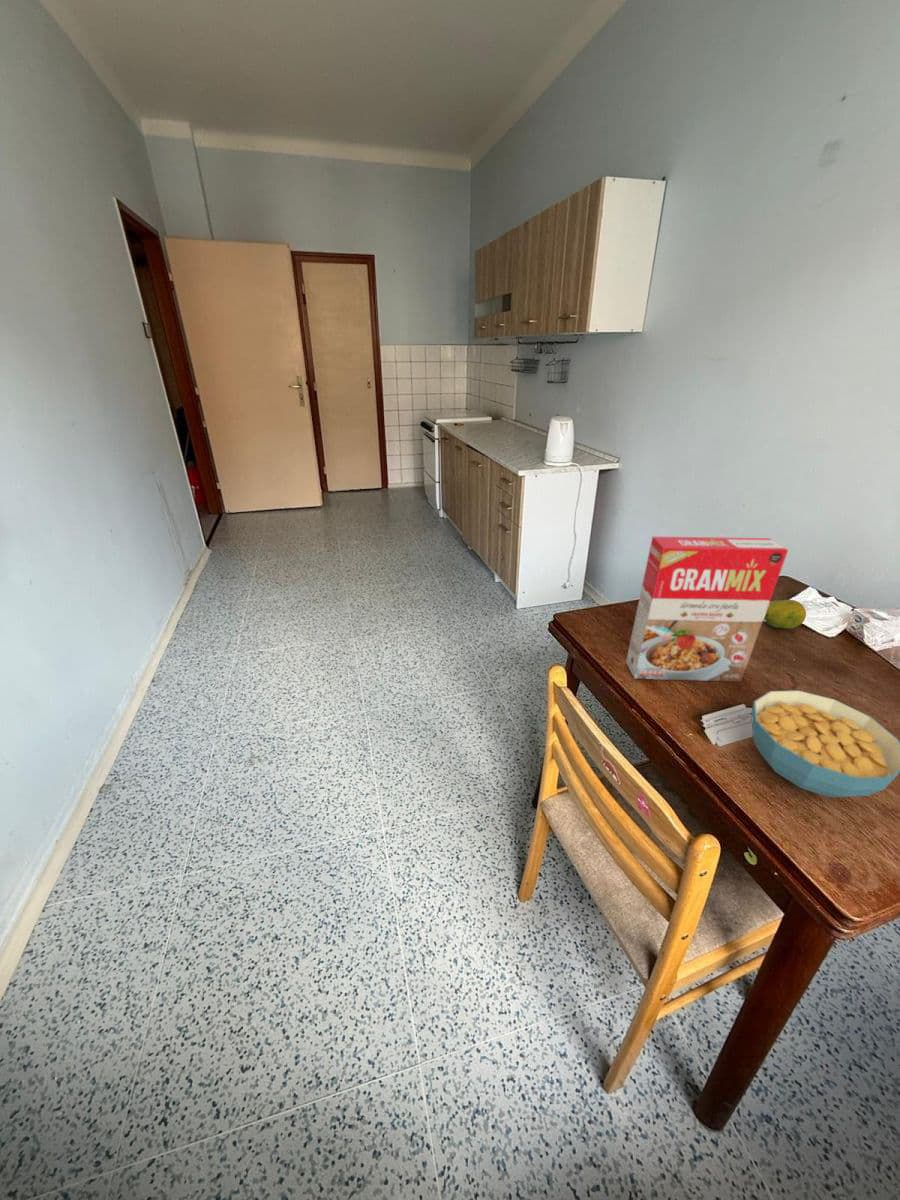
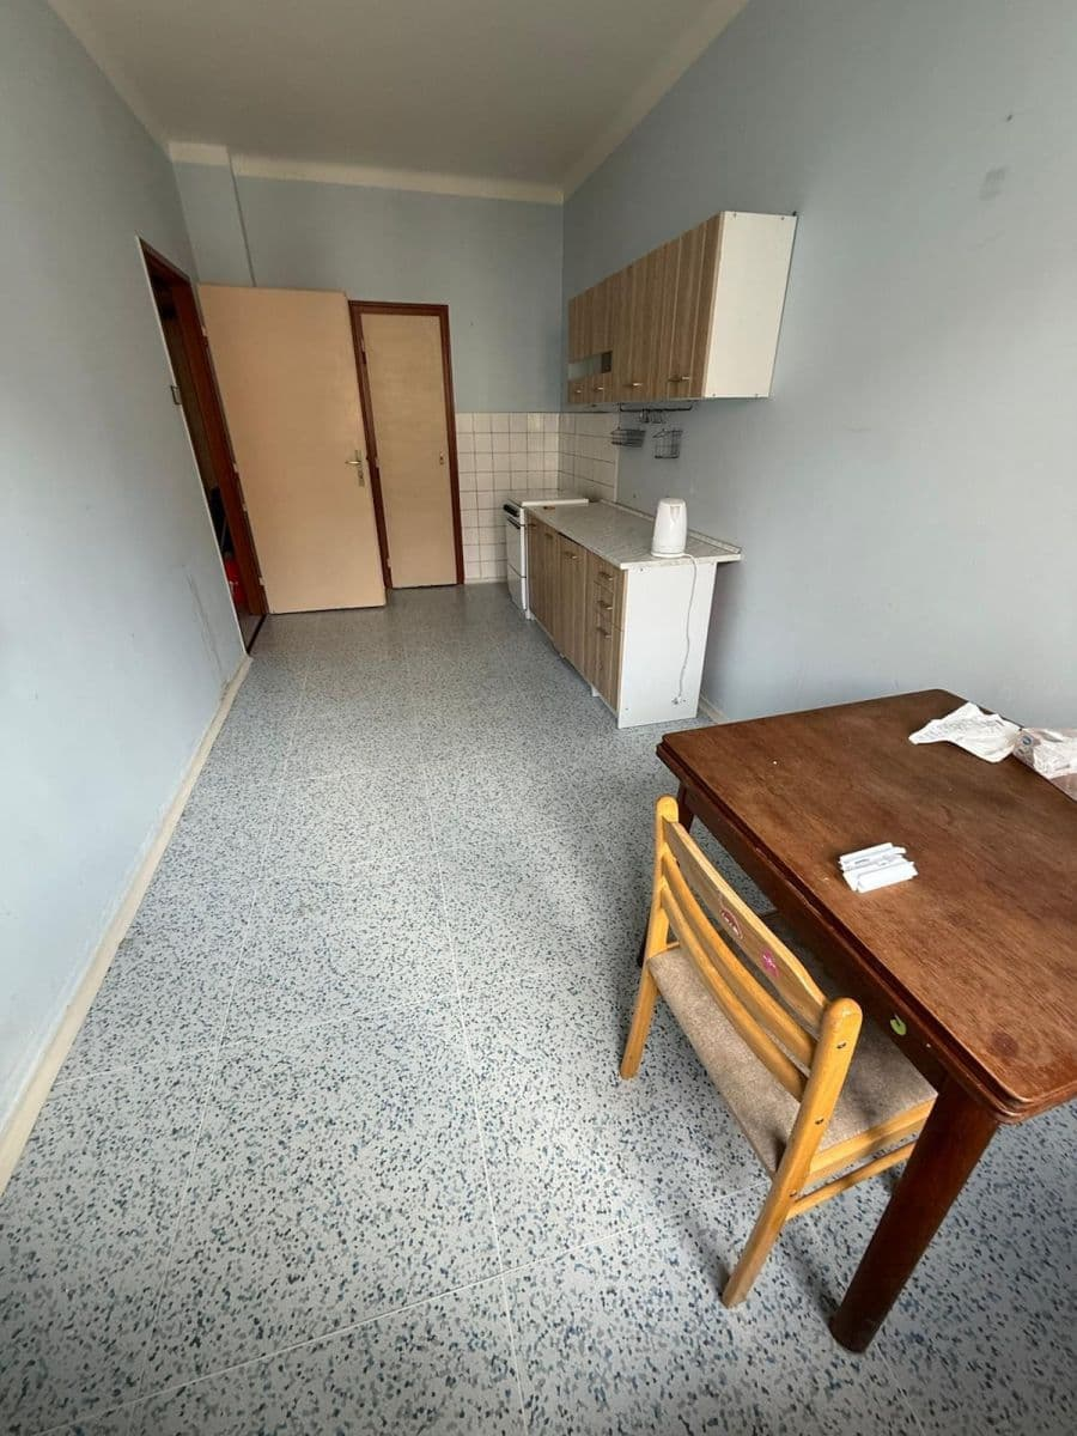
- cereal bowl (813, 752)
- fruit (783, 613)
- cereal box (698, 611)
